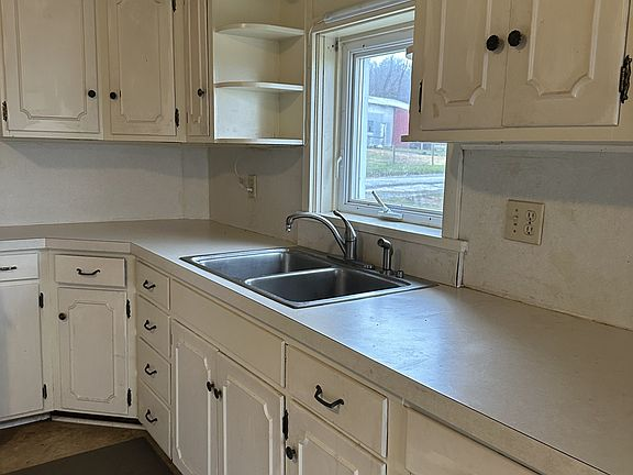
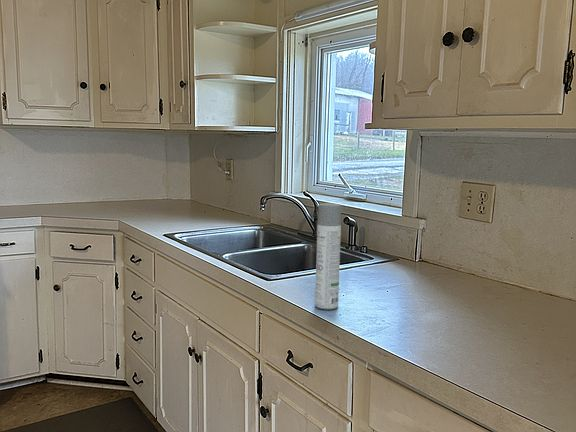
+ spray bottle (328, 255)
